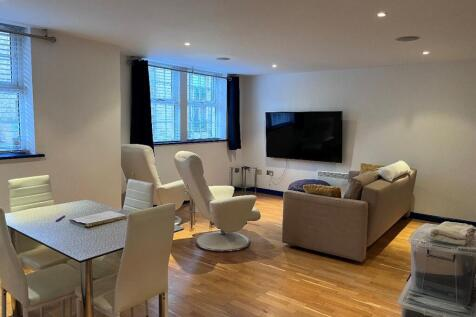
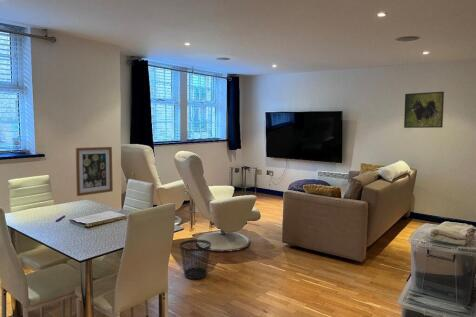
+ wall art (94, 170)
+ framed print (423, 110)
+ wastebasket (195, 259)
